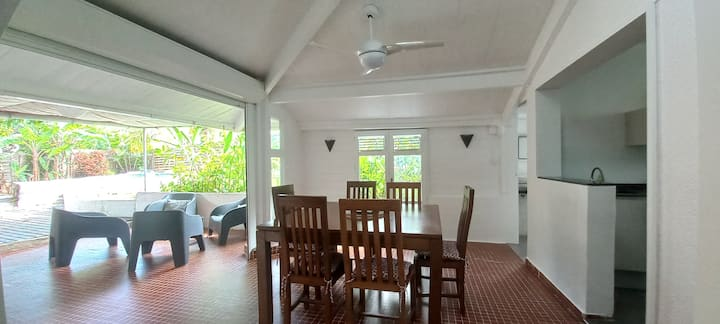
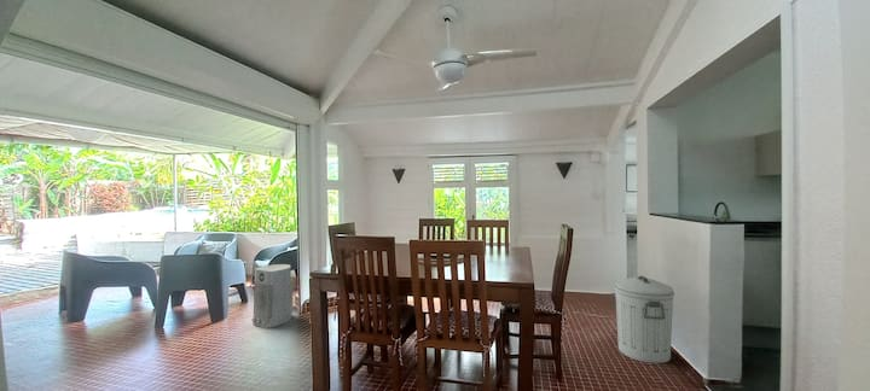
+ air purifier (274, 293)
+ trash can (643, 314)
